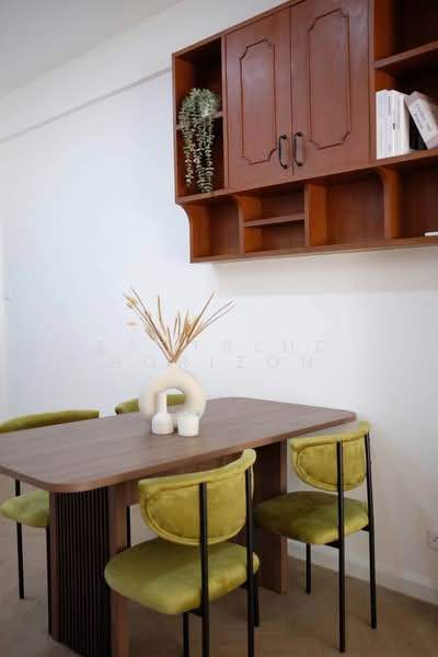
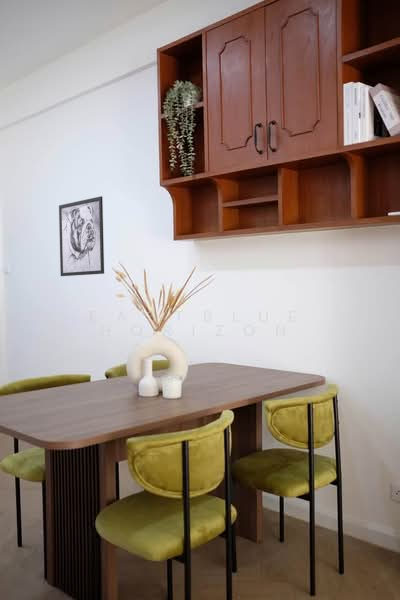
+ wall art (80, 238)
